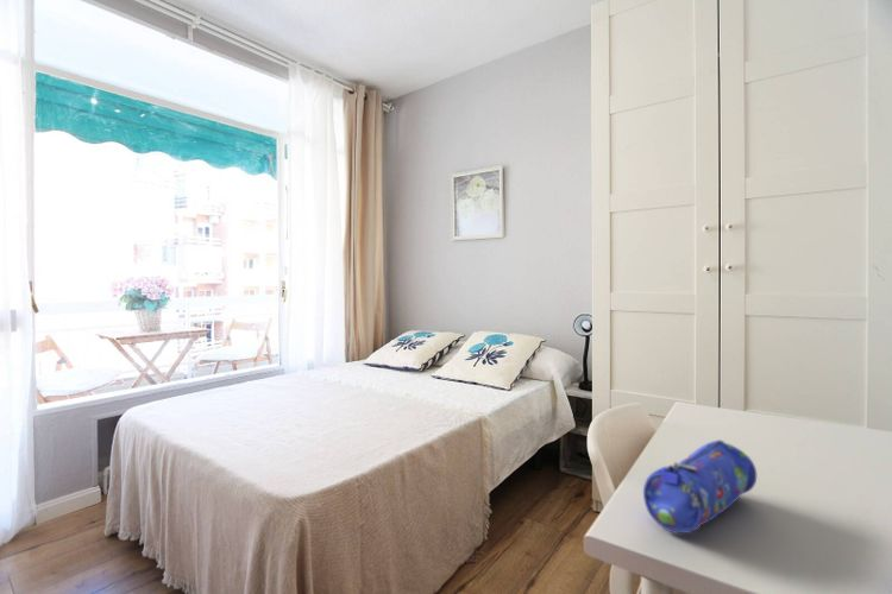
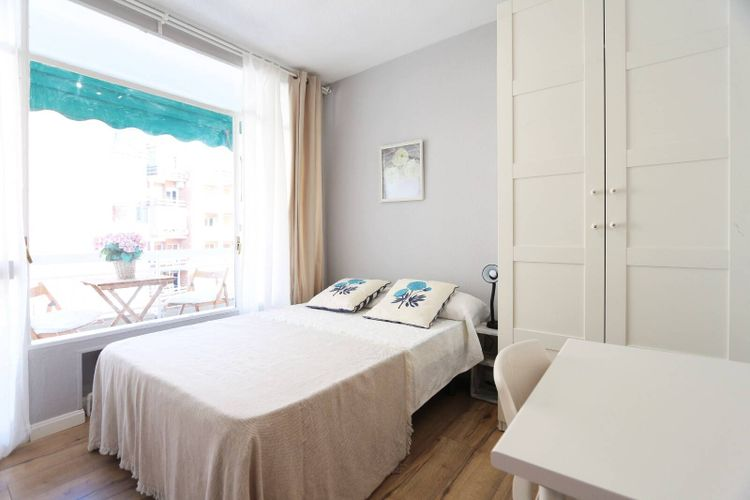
- pencil case (701, 480)
